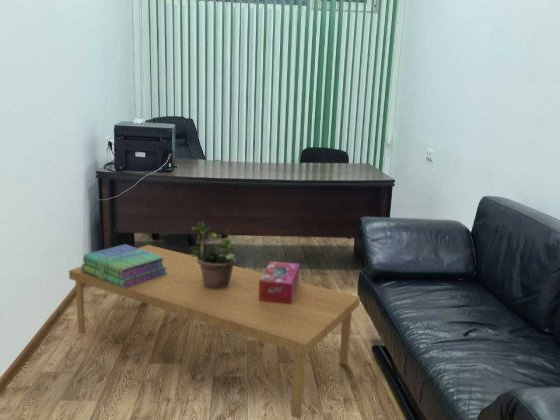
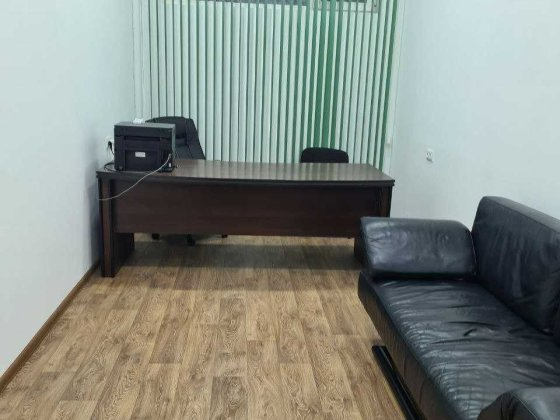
- stack of books (123, 264)
- tissue box (279, 281)
- coffee table (208, 315)
- potted plant (216, 249)
